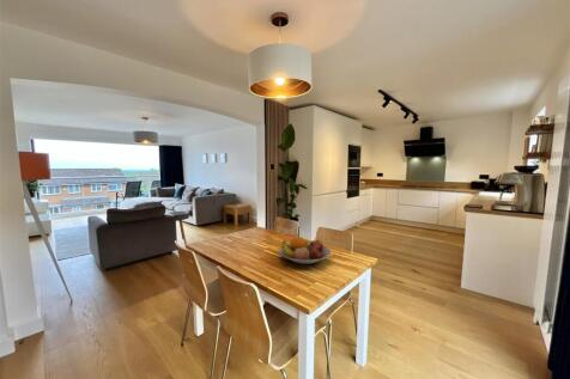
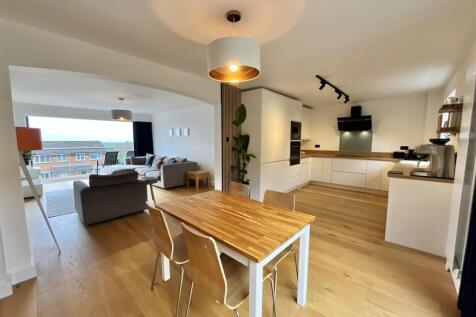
- fruit bowl (304, 247)
